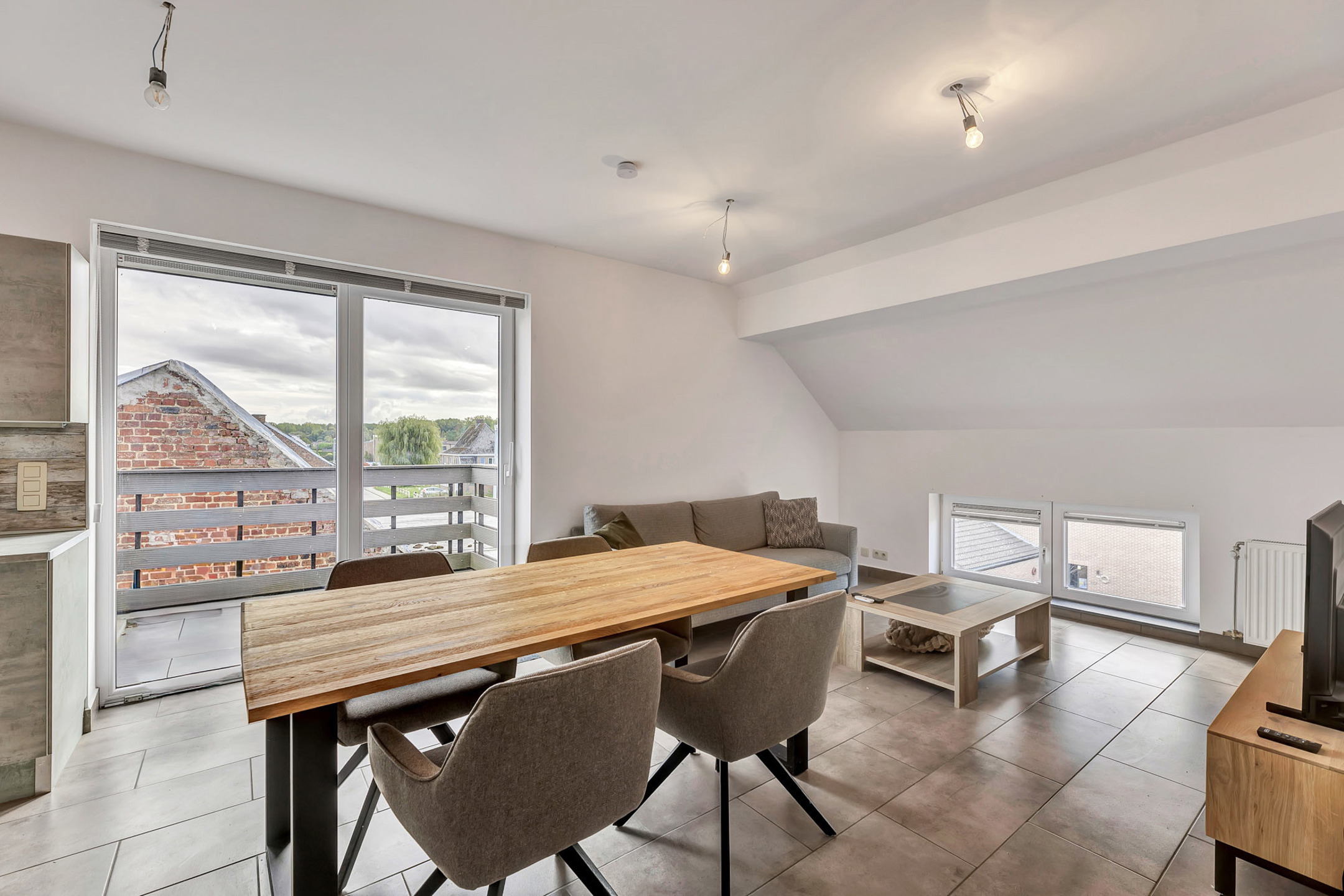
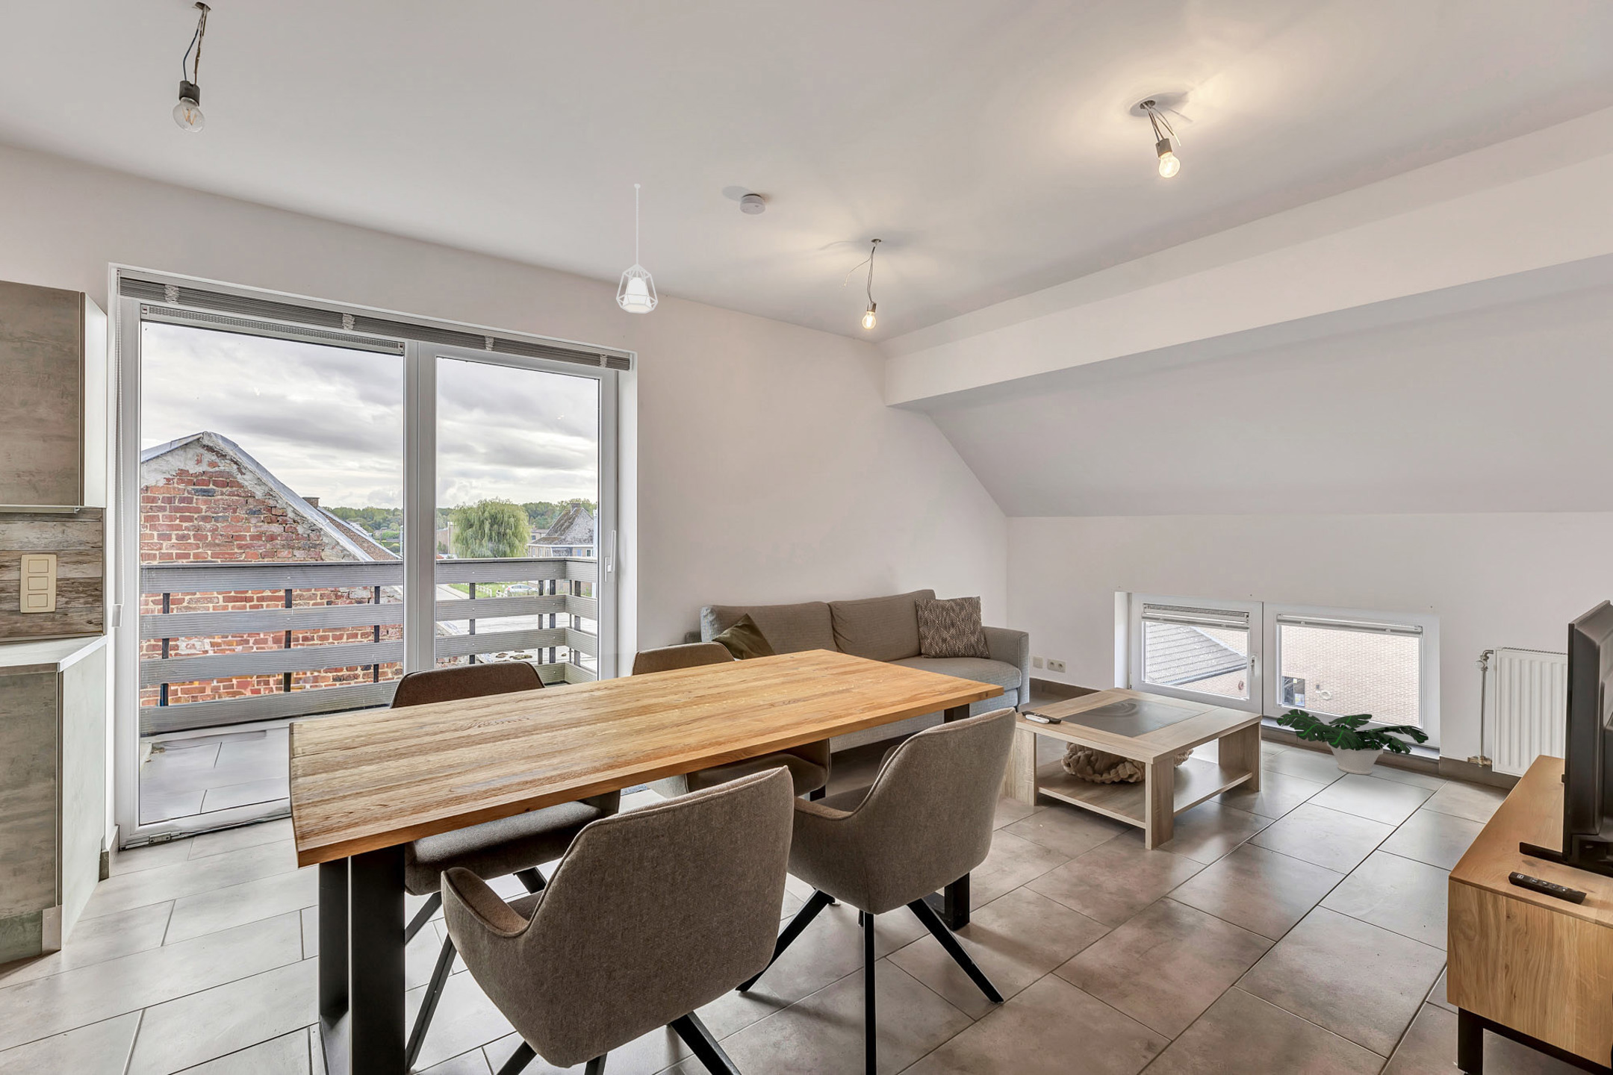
+ potted plant (1343, 744)
+ pendant lamp (637, 246)
